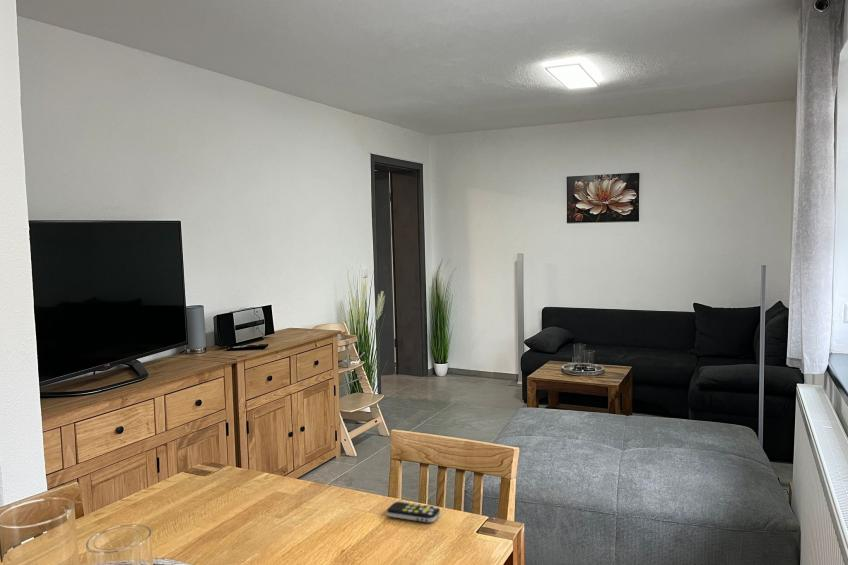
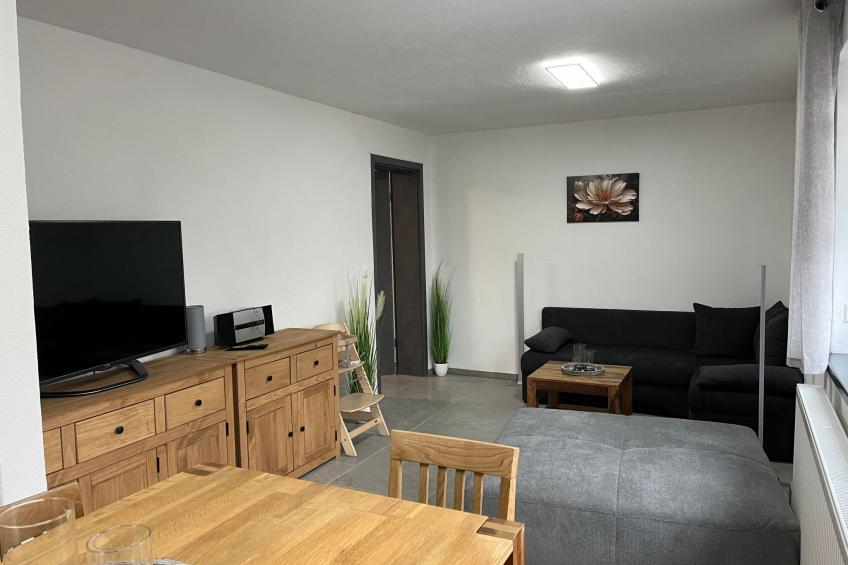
- remote control (413, 511)
